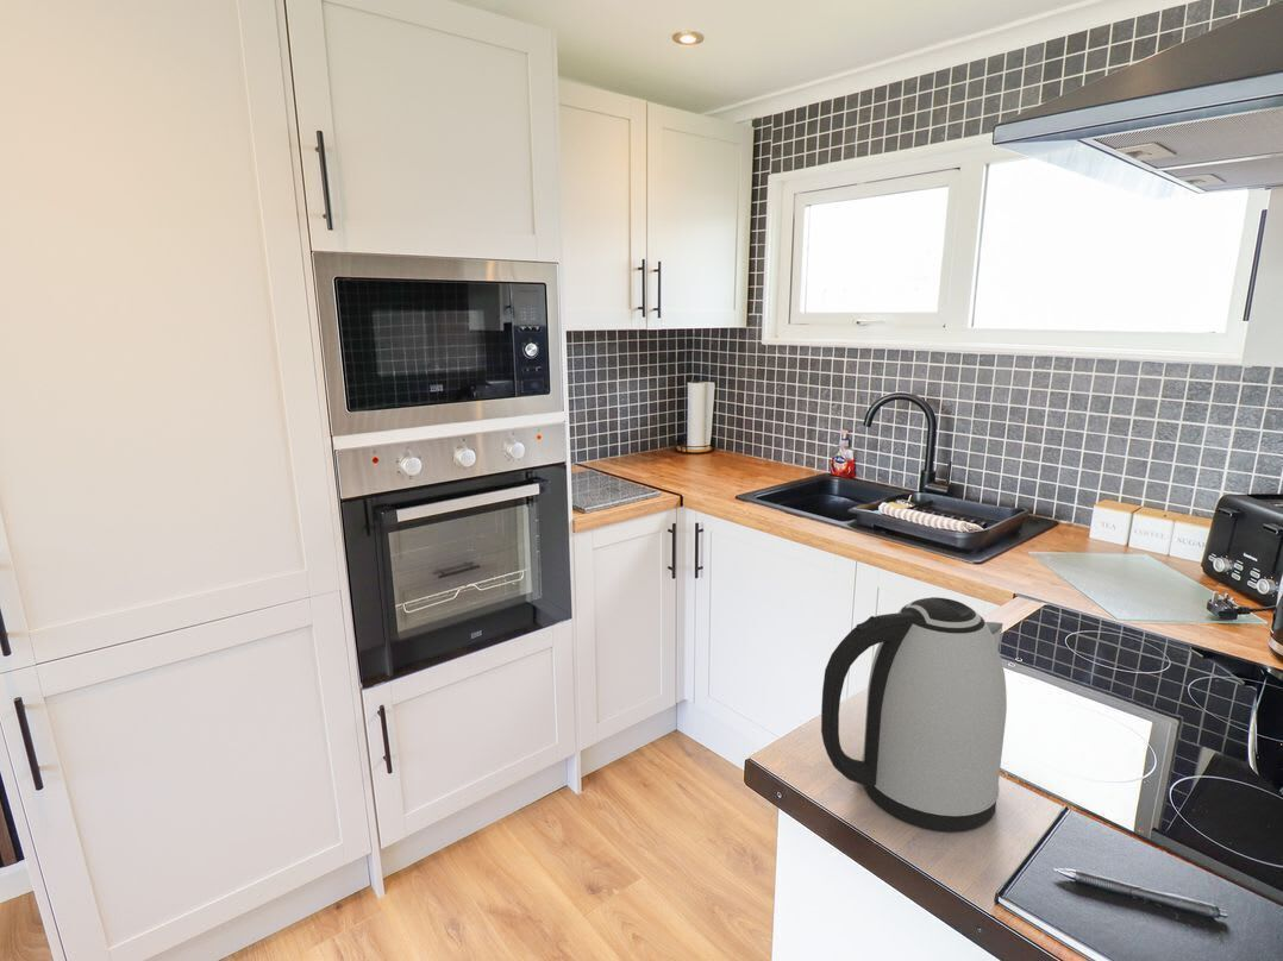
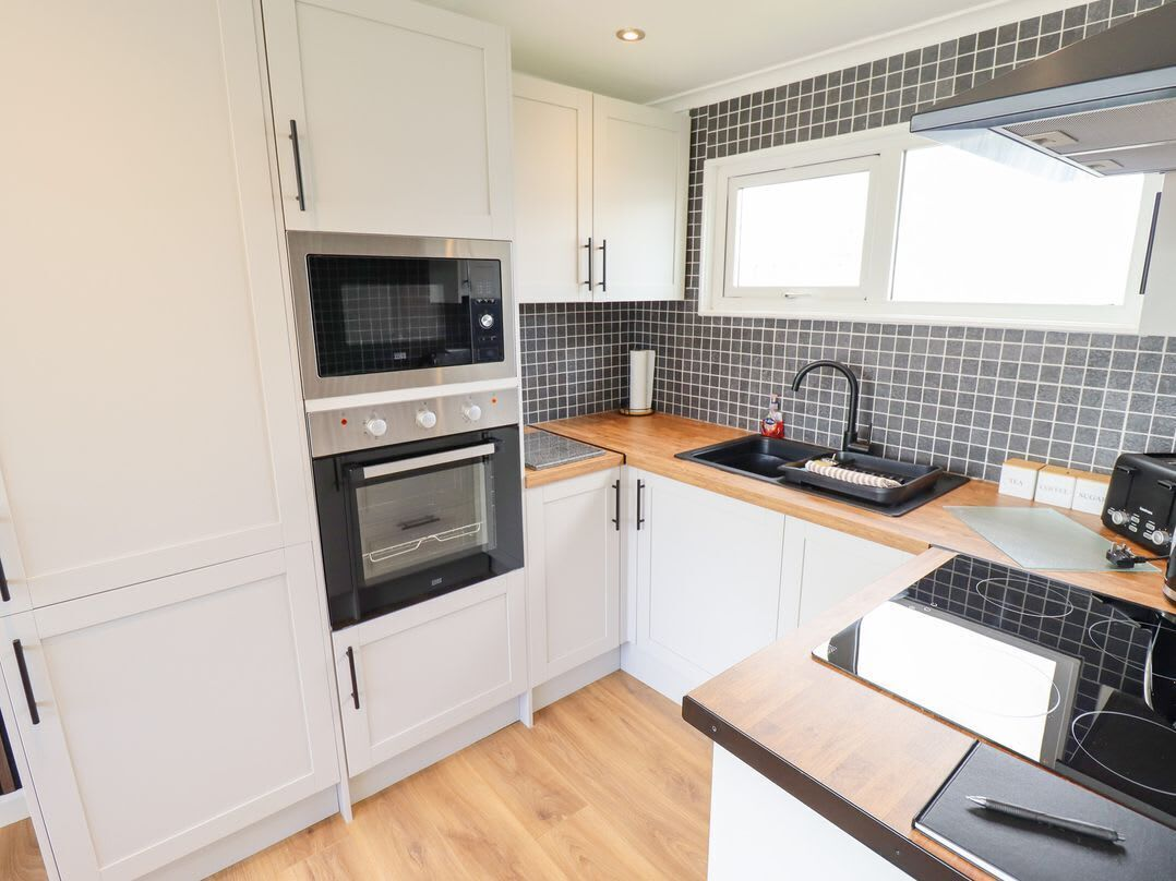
- kettle (910, 701)
